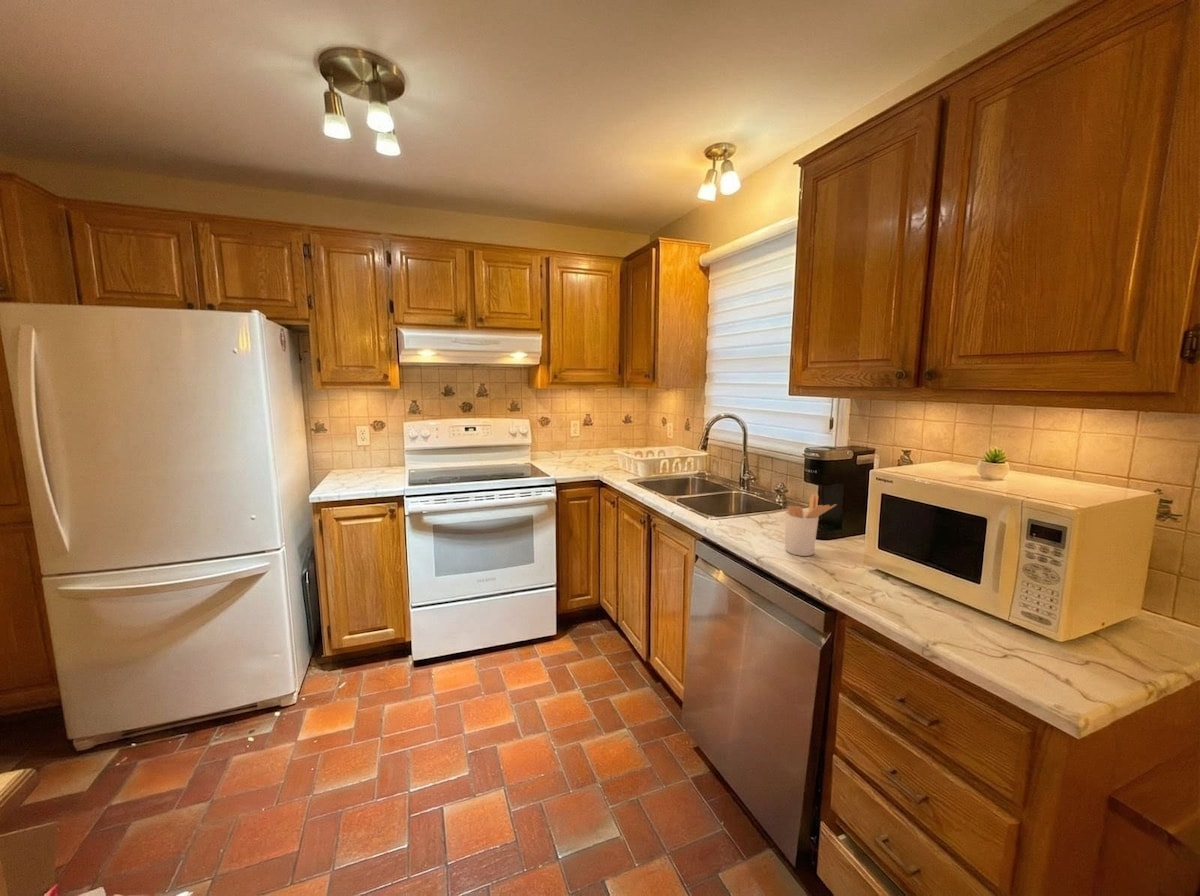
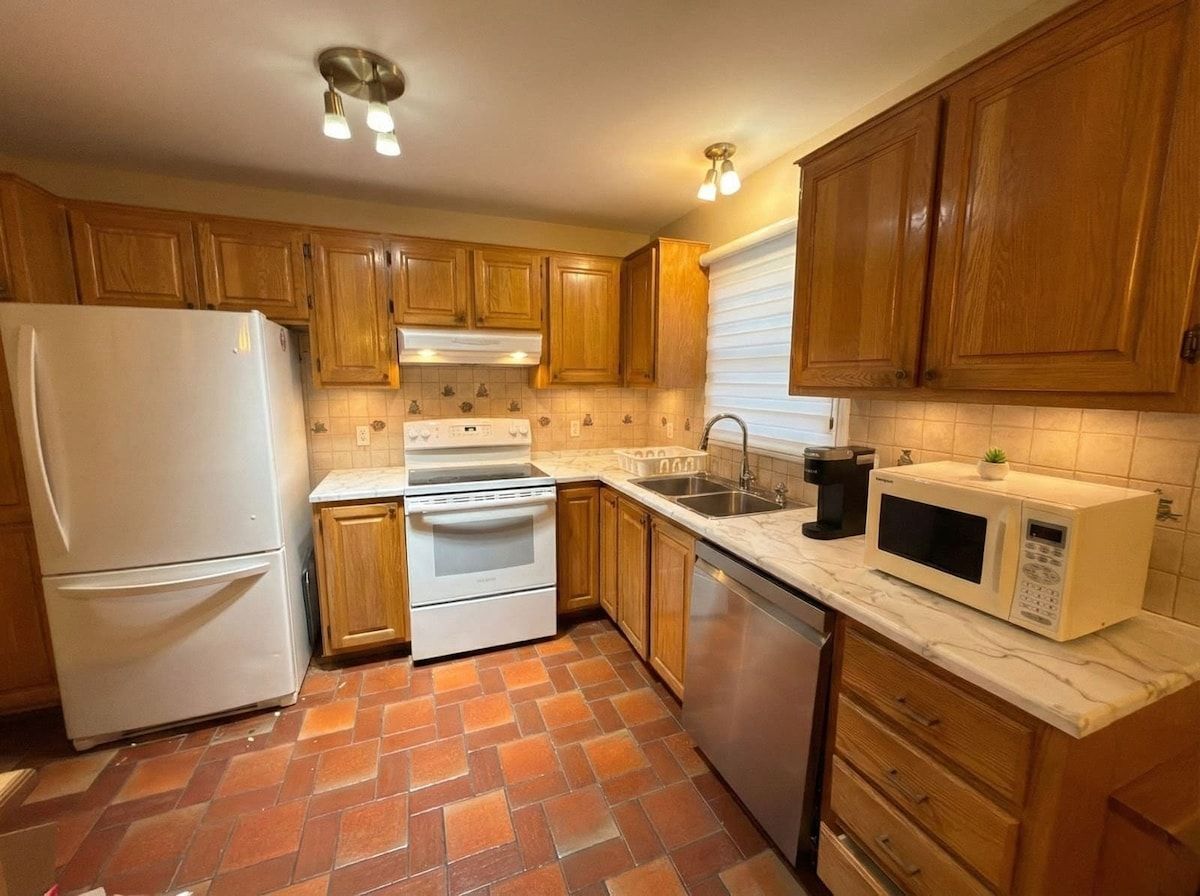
- utensil holder (808, 525)
